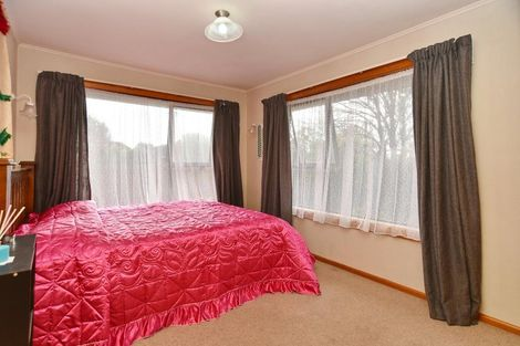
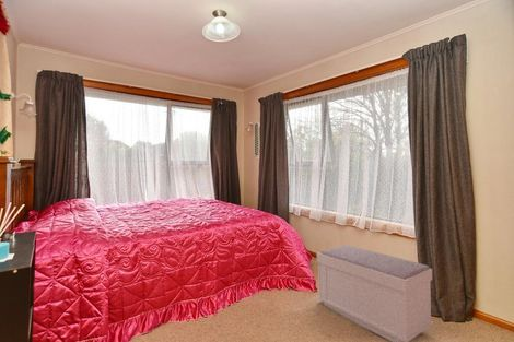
+ bench (370, 286)
